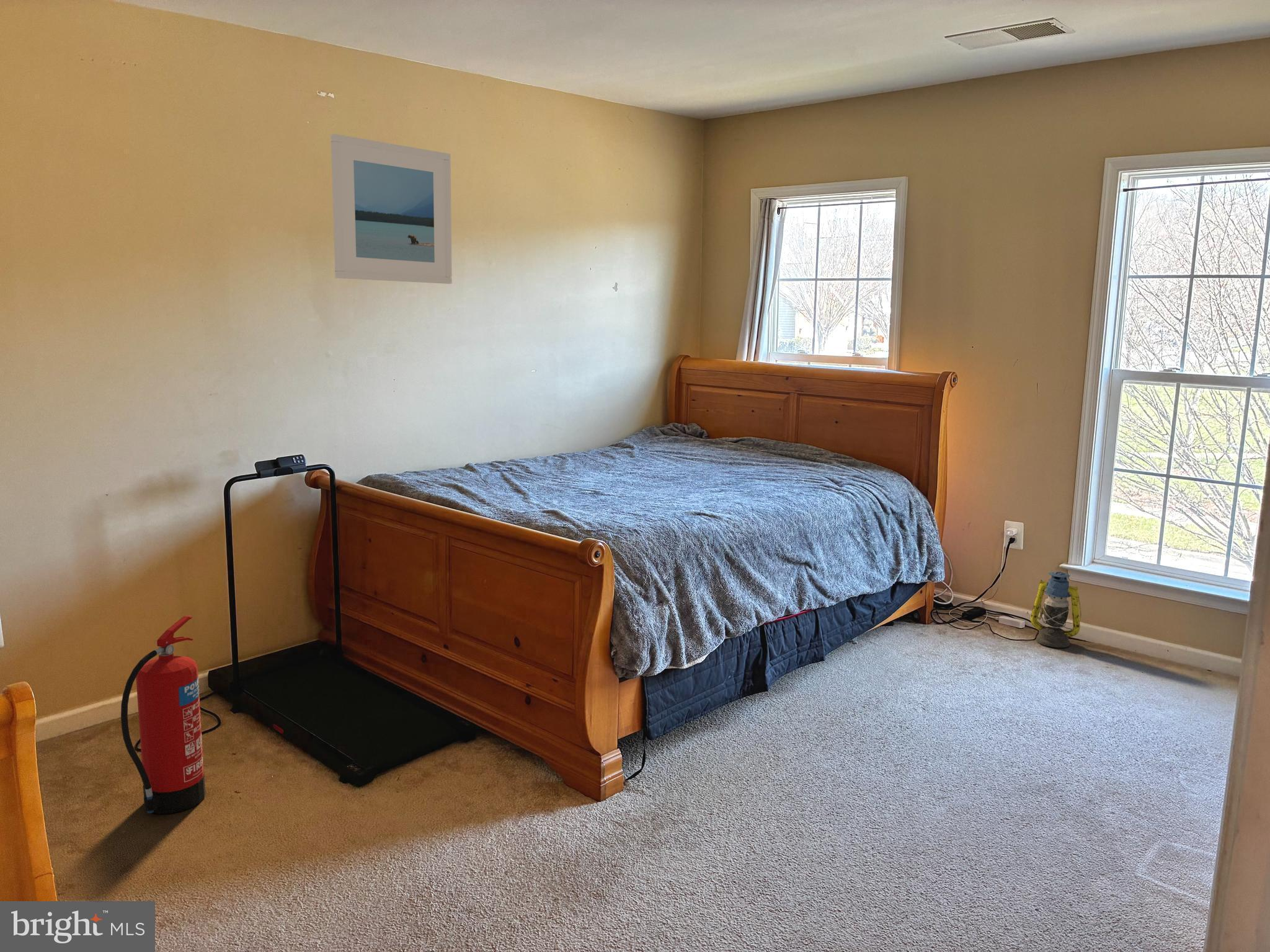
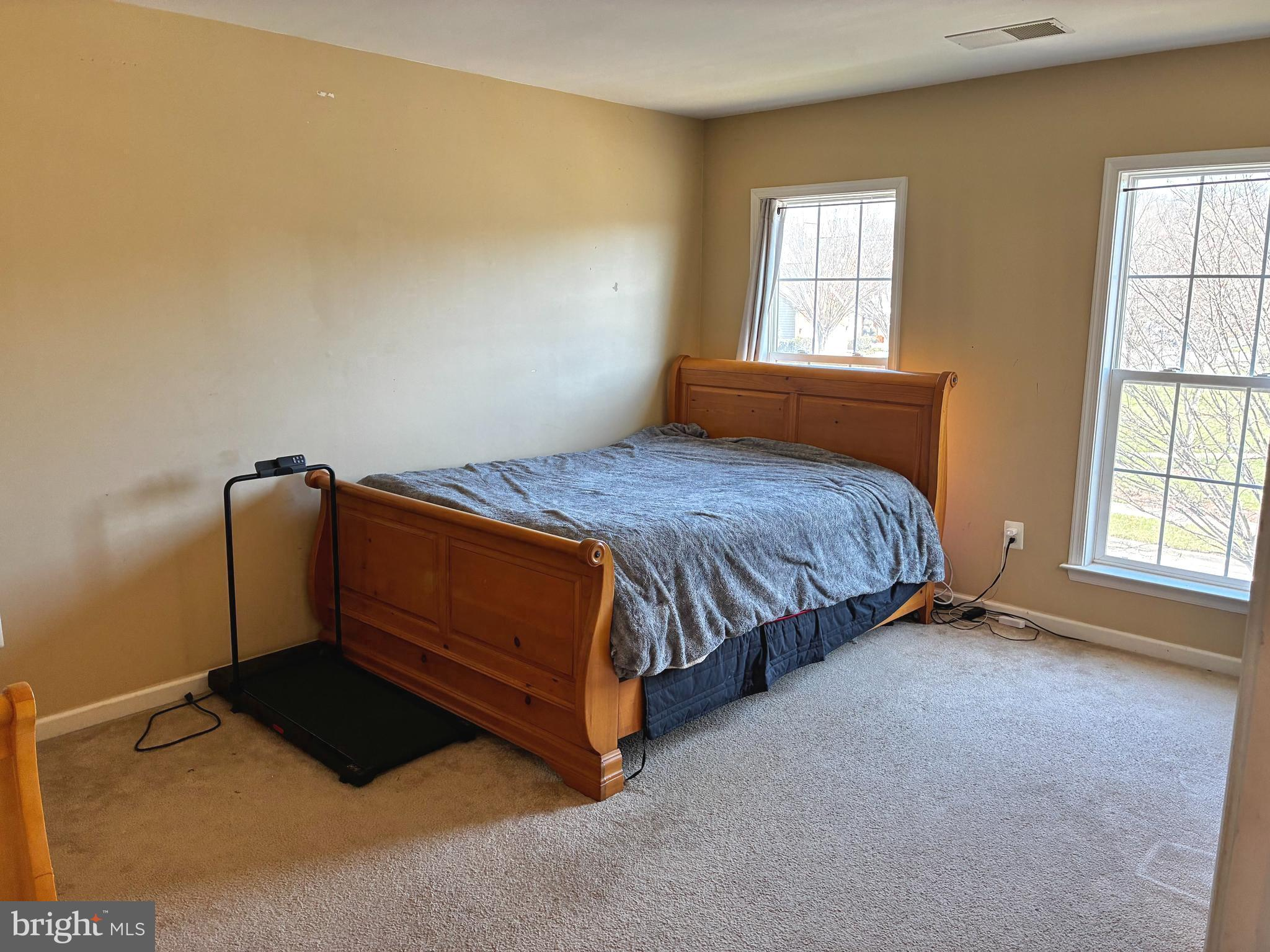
- fire extinguisher (161, 719)
- lantern (1057, 606)
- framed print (394, 213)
